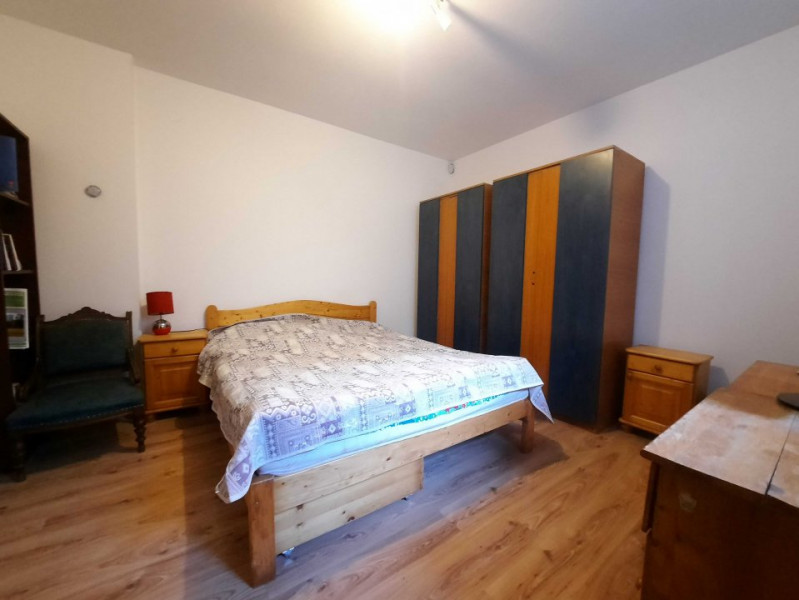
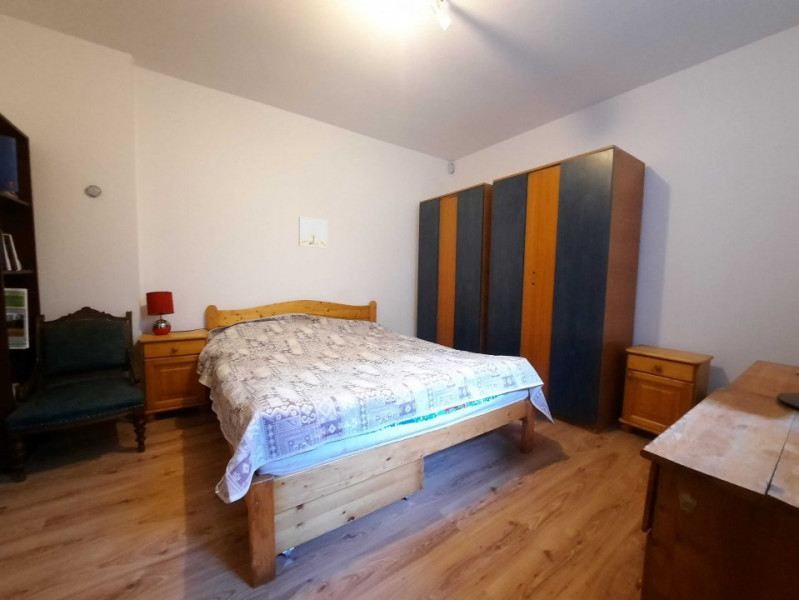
+ wall art (313, 232)
